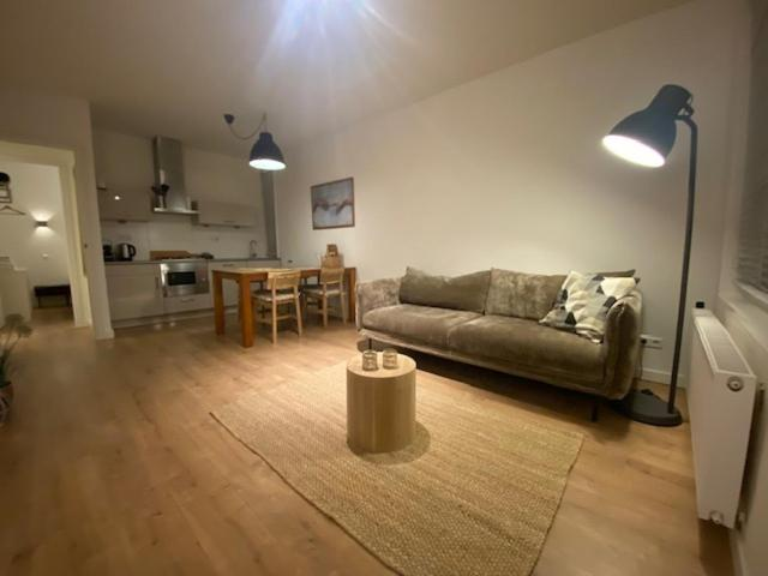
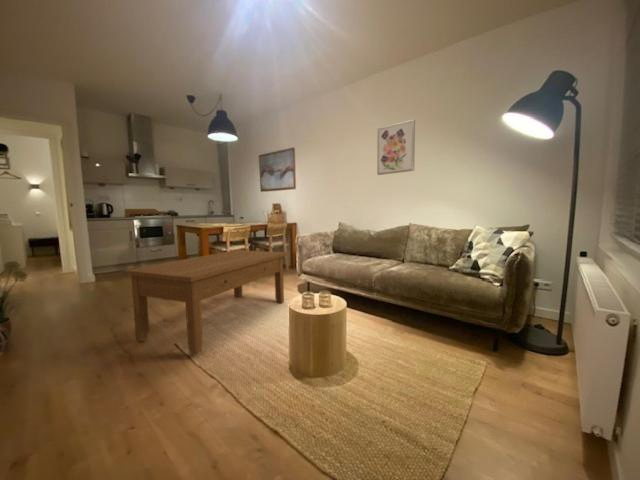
+ coffee table (221, 289)
+ wall art (395, 148)
